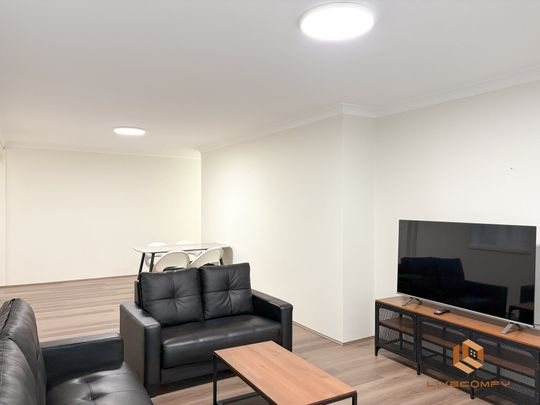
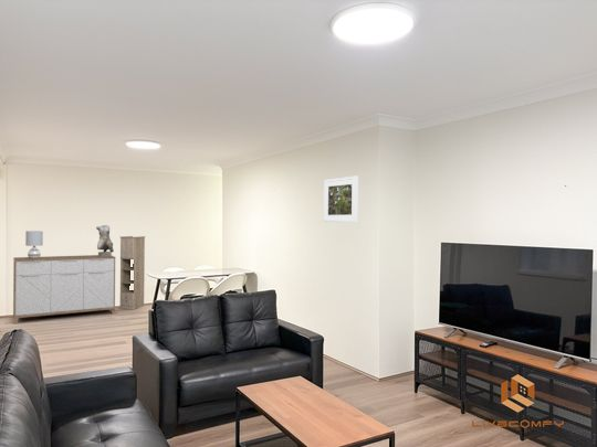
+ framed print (339, 200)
+ torso sculpture (104, 240)
+ storage cabinet (134, 272)
+ sideboard (65, 286)
+ lamp (34, 244)
